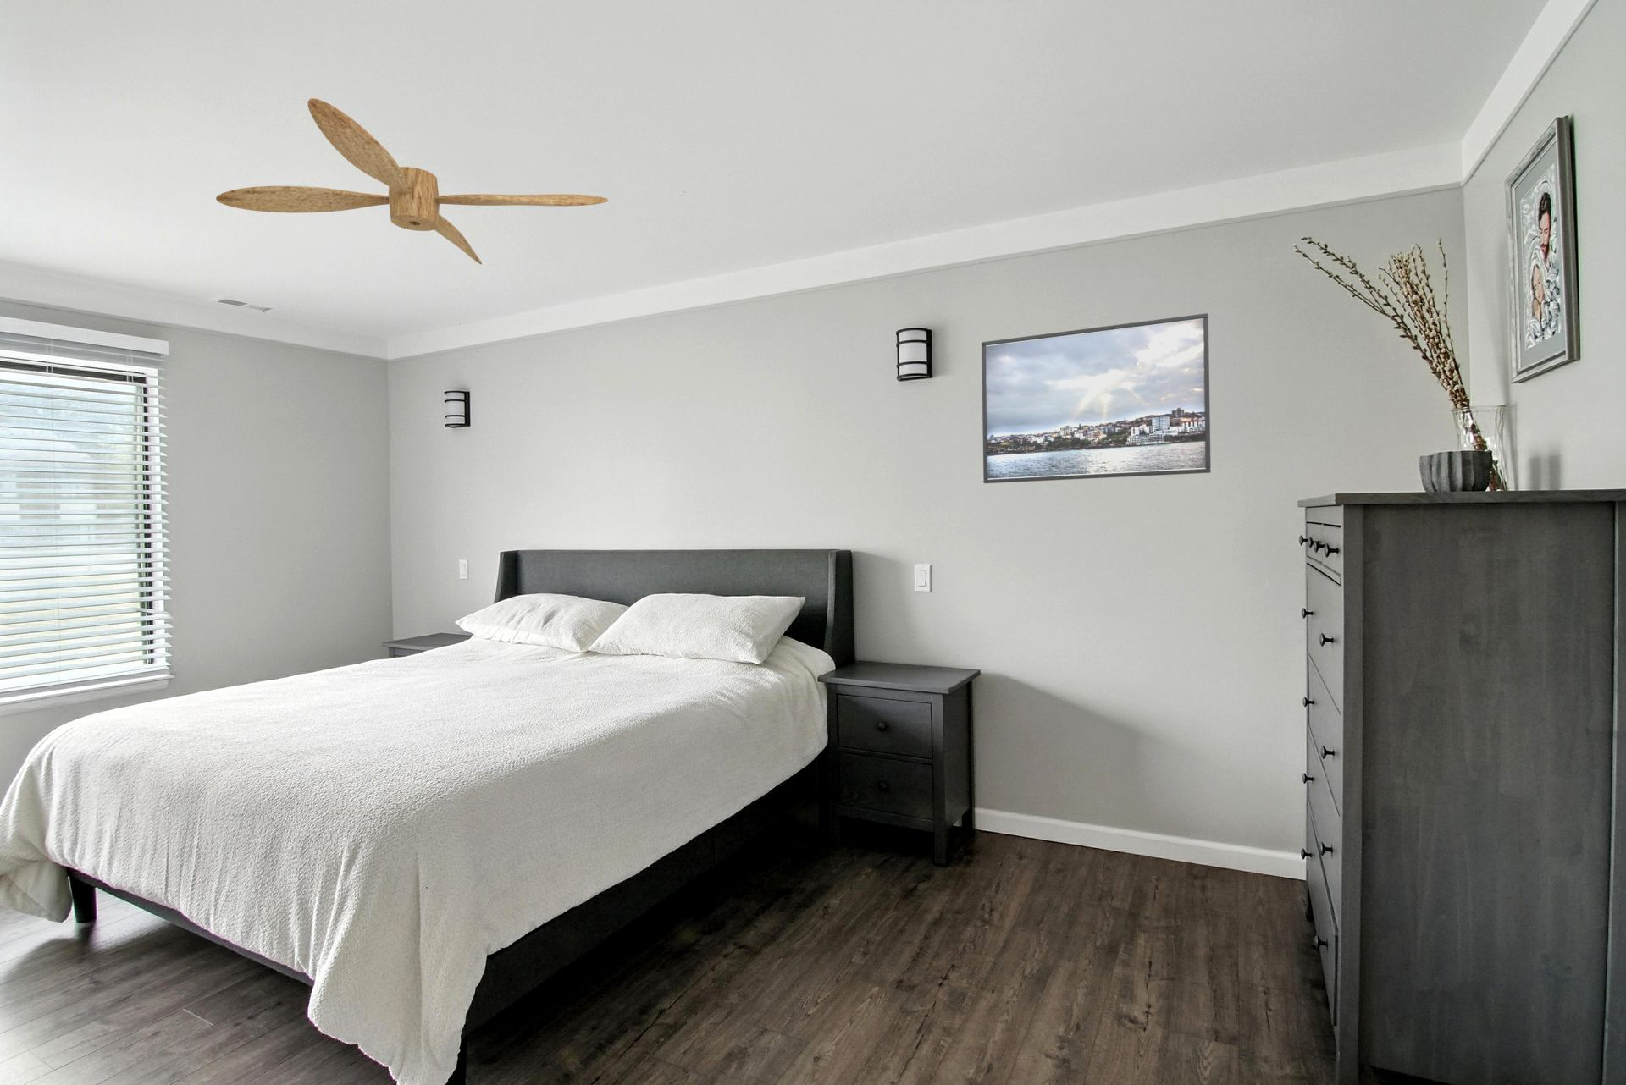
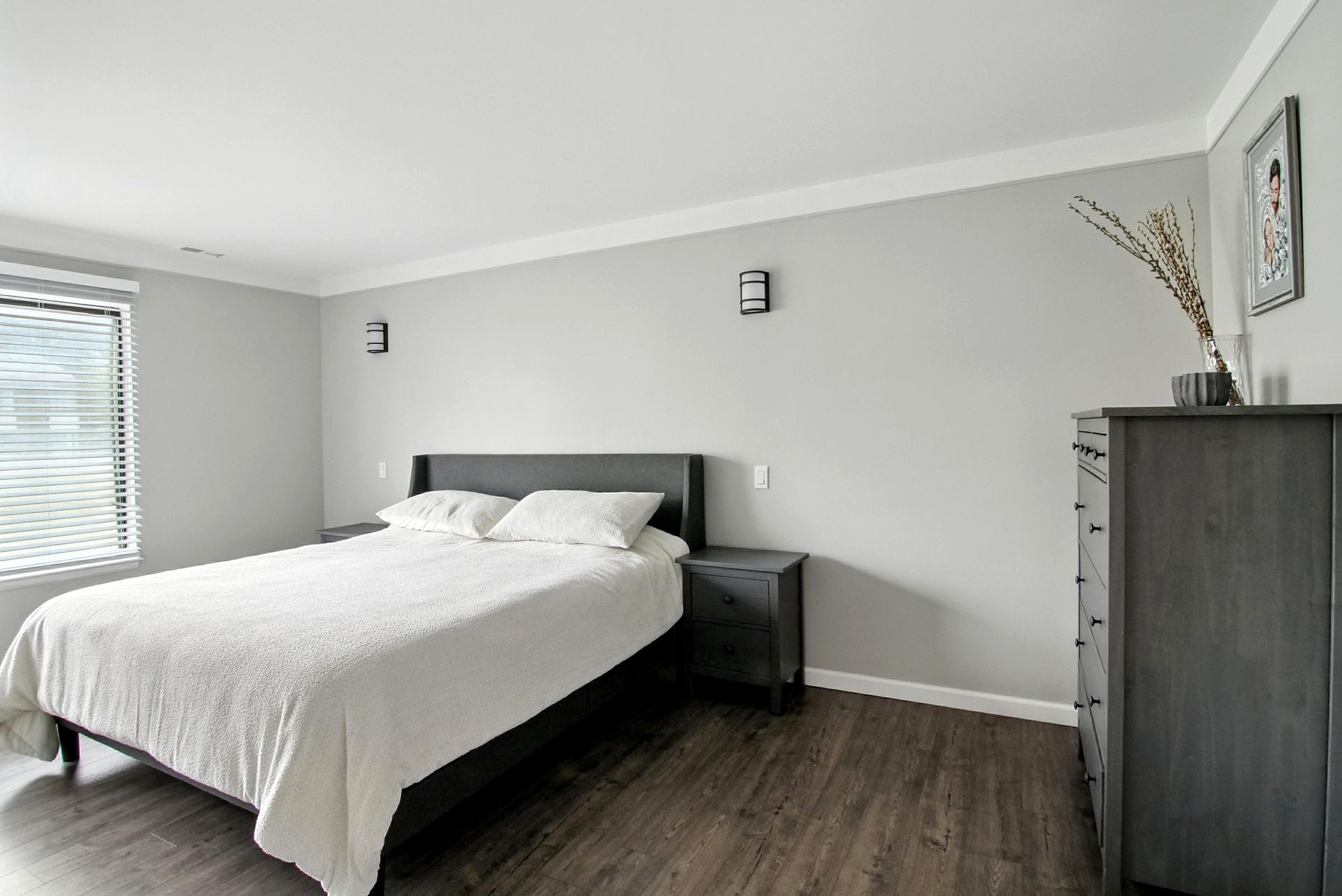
- ceiling fan (414, 200)
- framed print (1089, 403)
